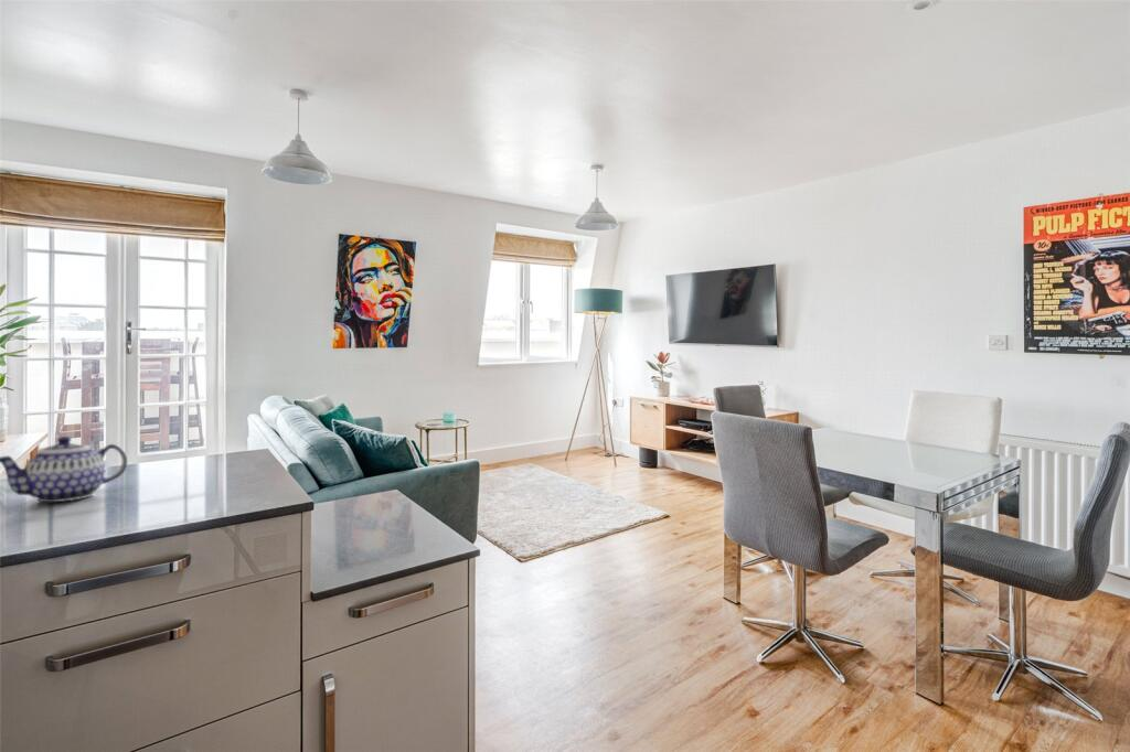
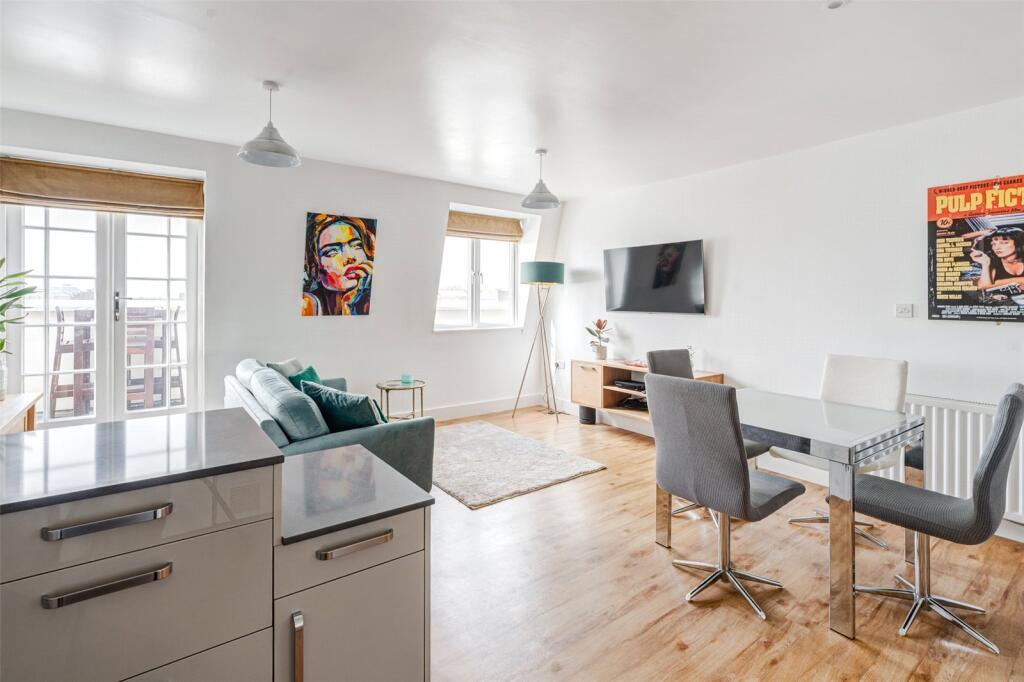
- teapot (64, 466)
